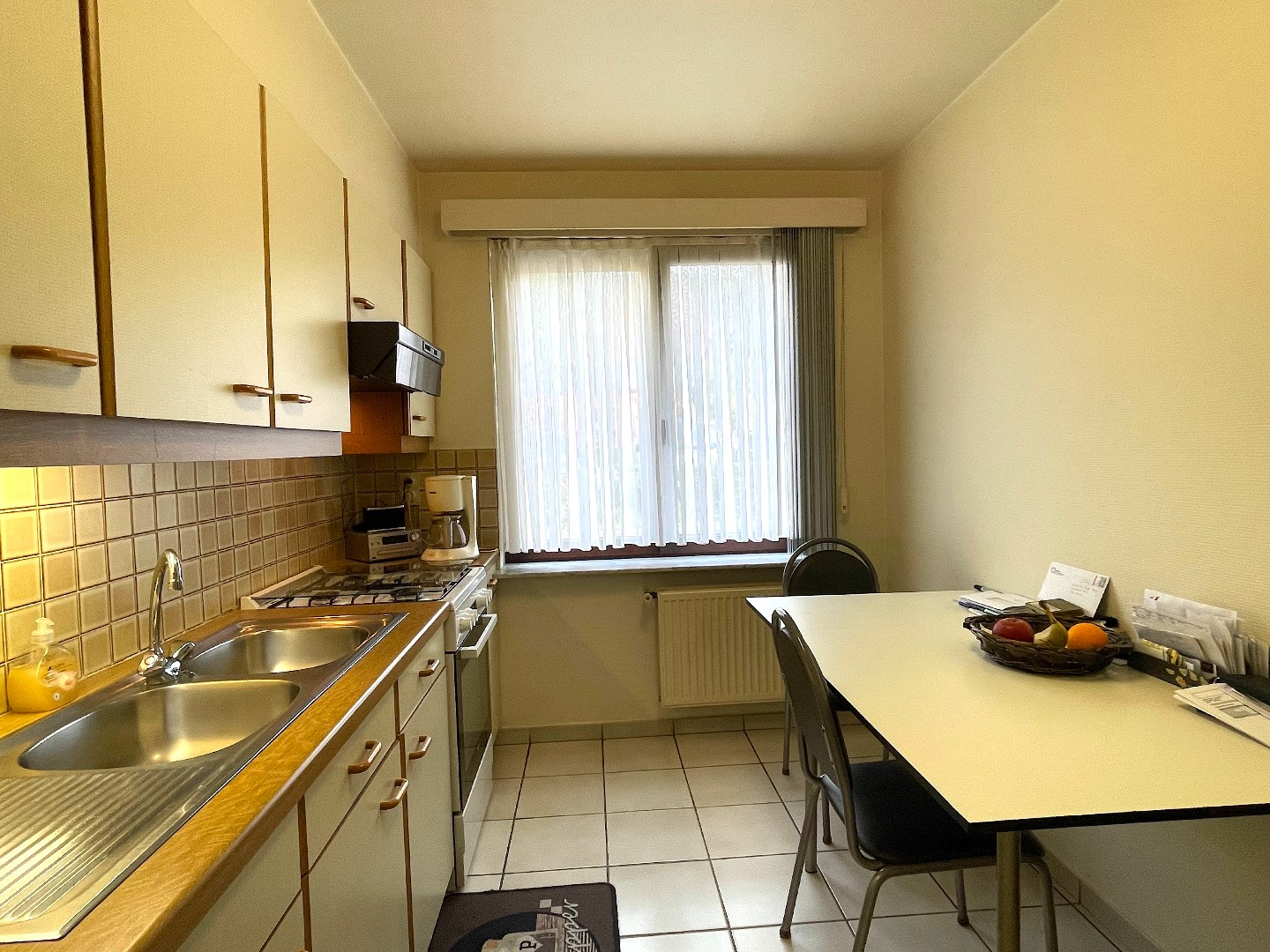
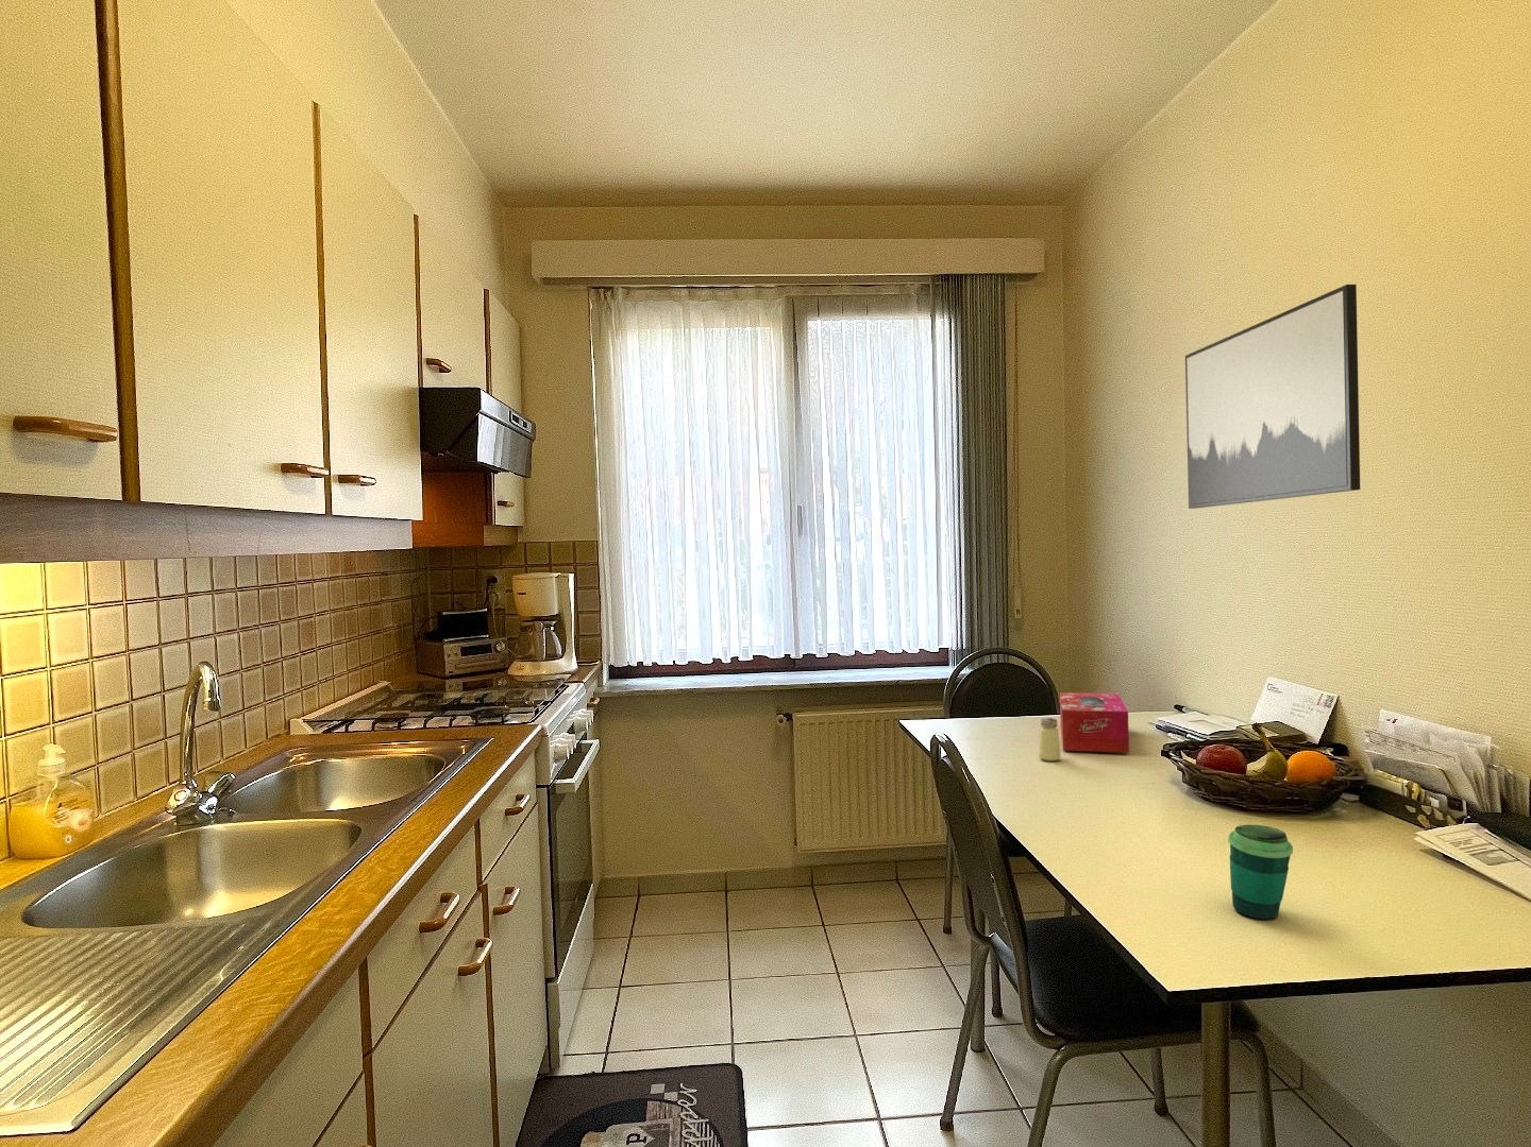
+ tissue box (1092, 720)
+ saltshaker (1049, 739)
+ cup (1260, 872)
+ wall art (1260, 412)
